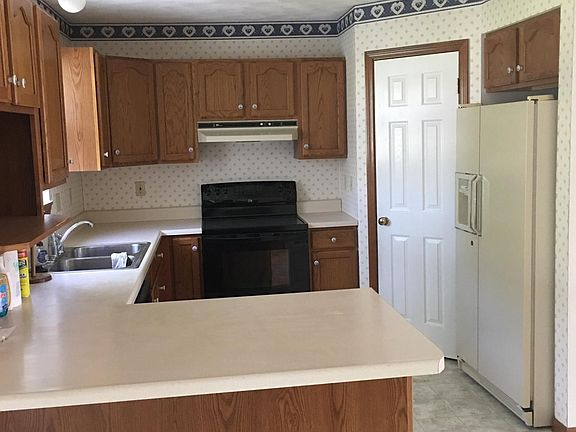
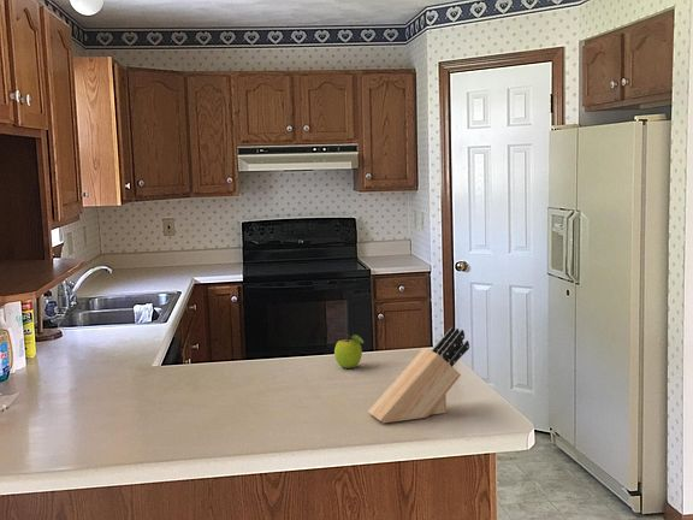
+ knife block (420, 372)
+ fruit (349, 350)
